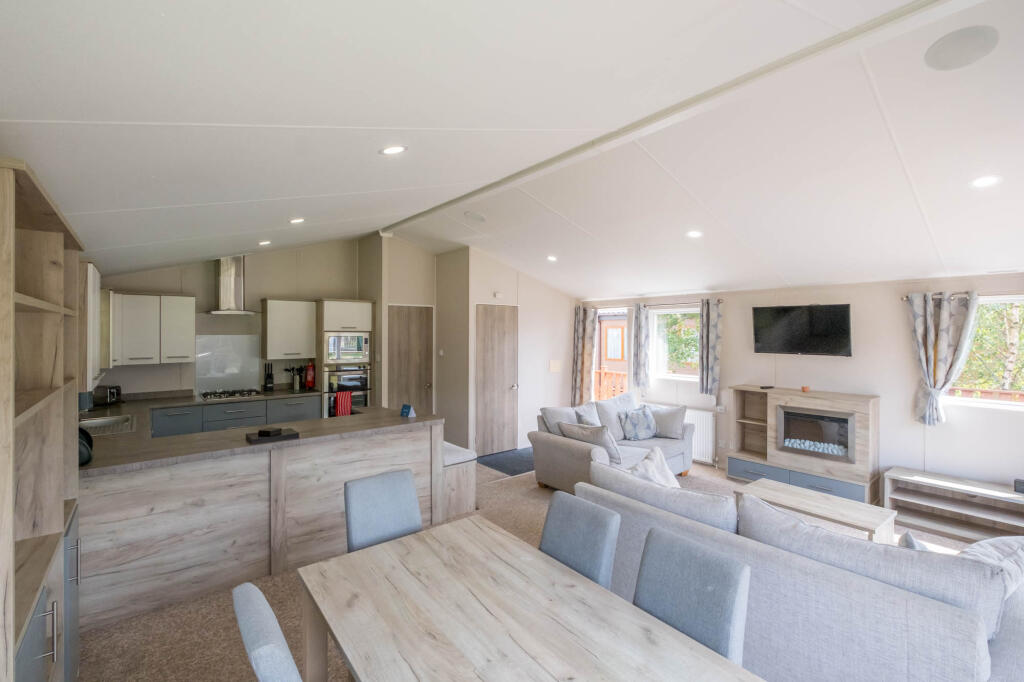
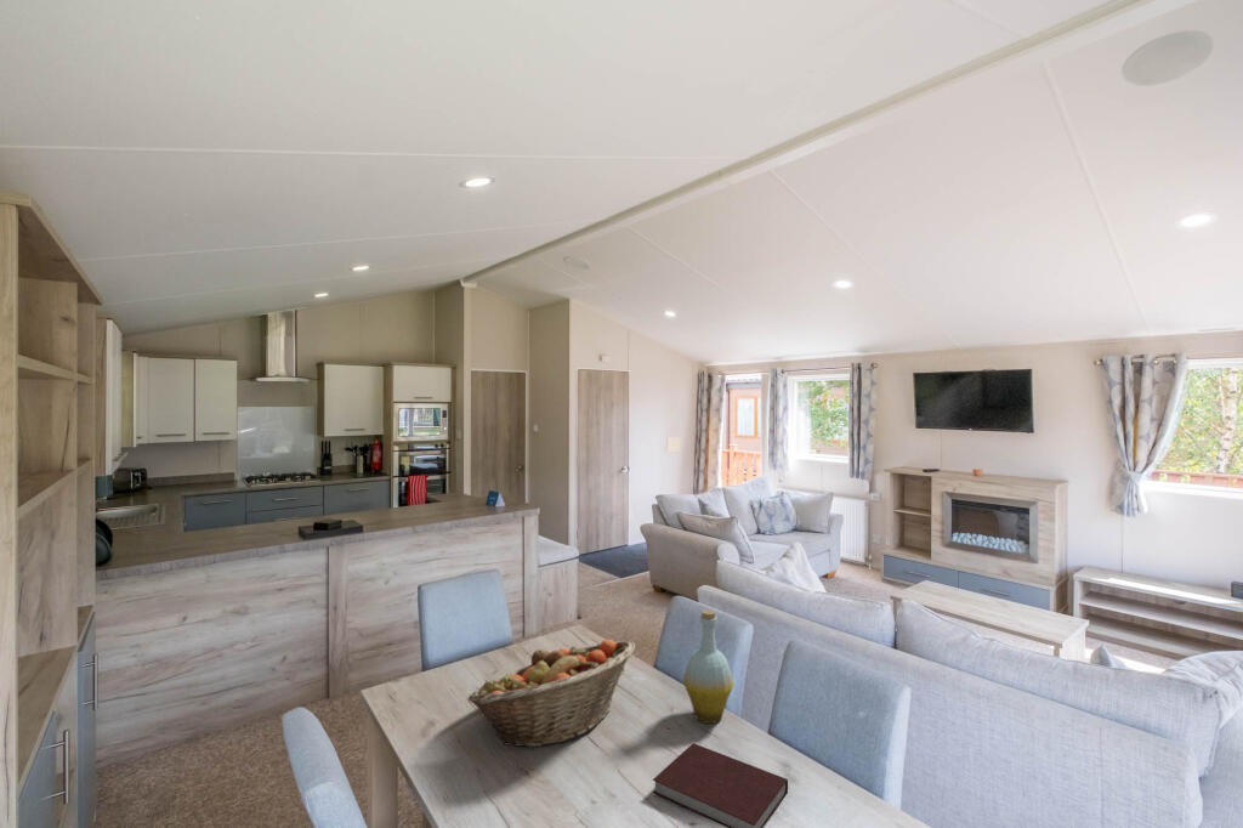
+ bottle (708, 664)
+ notebook (720, 786)
+ fruit basket (556, 682)
